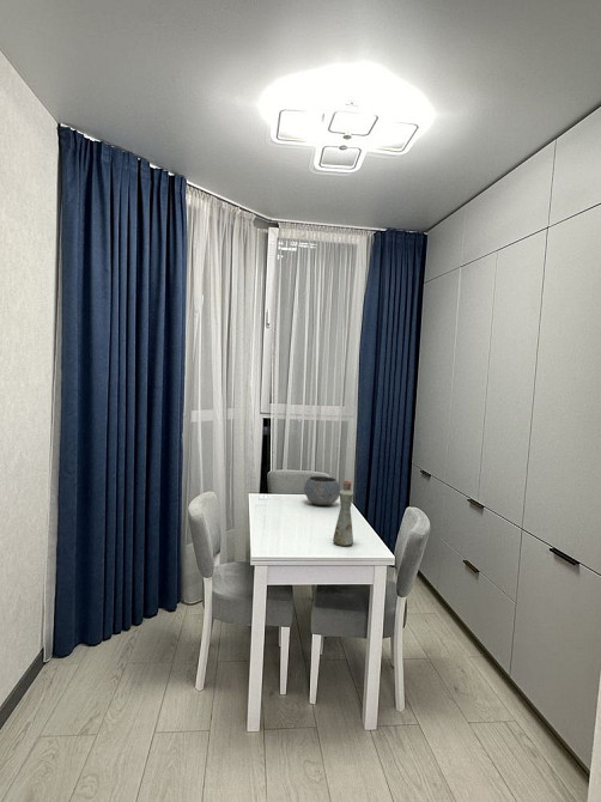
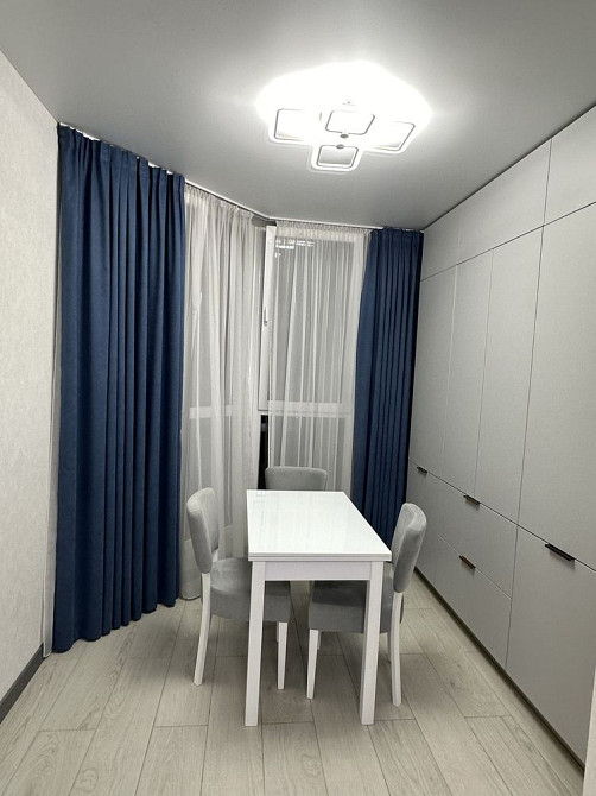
- bottle (345, 511)
- bowl (322, 491)
